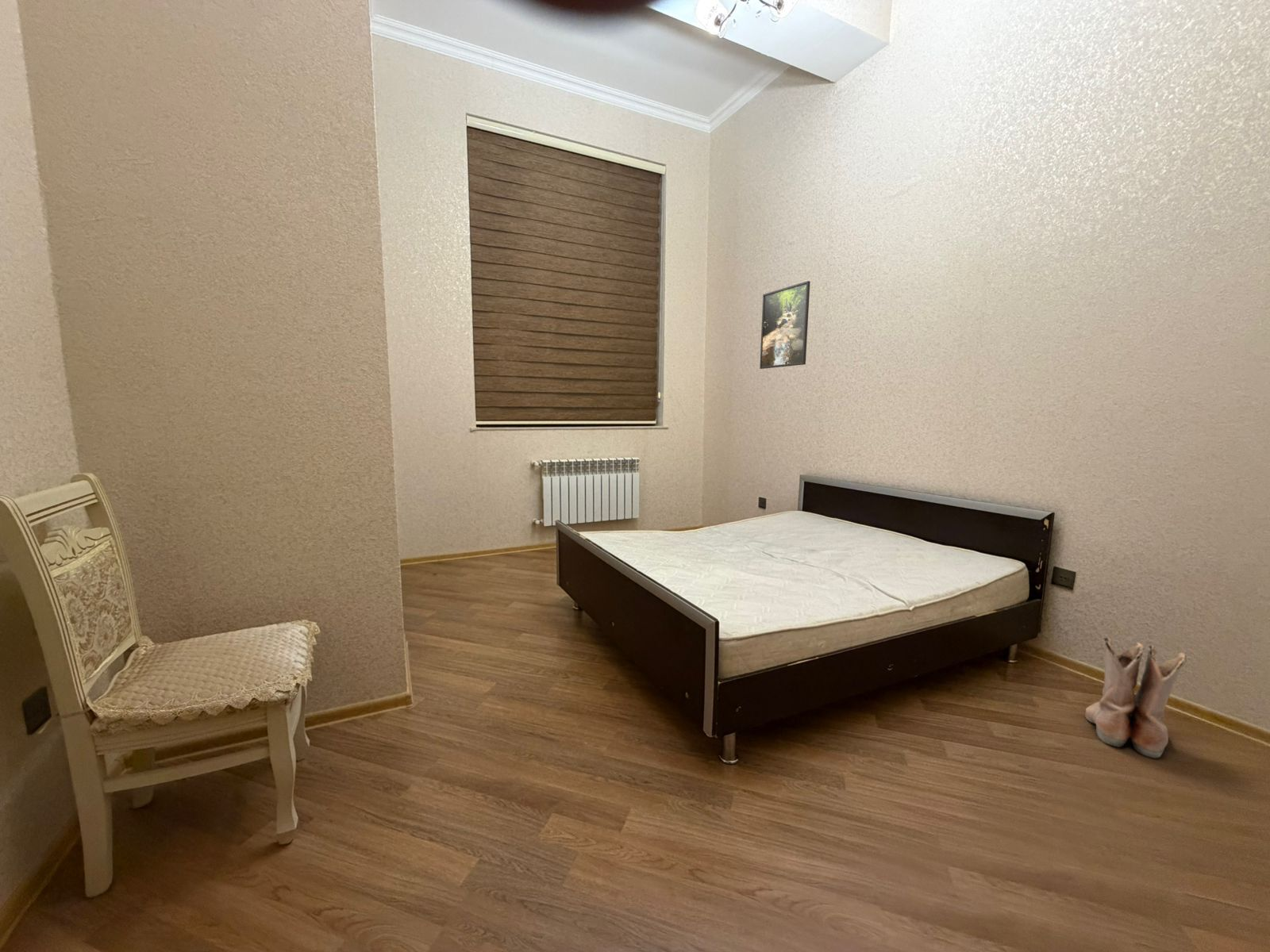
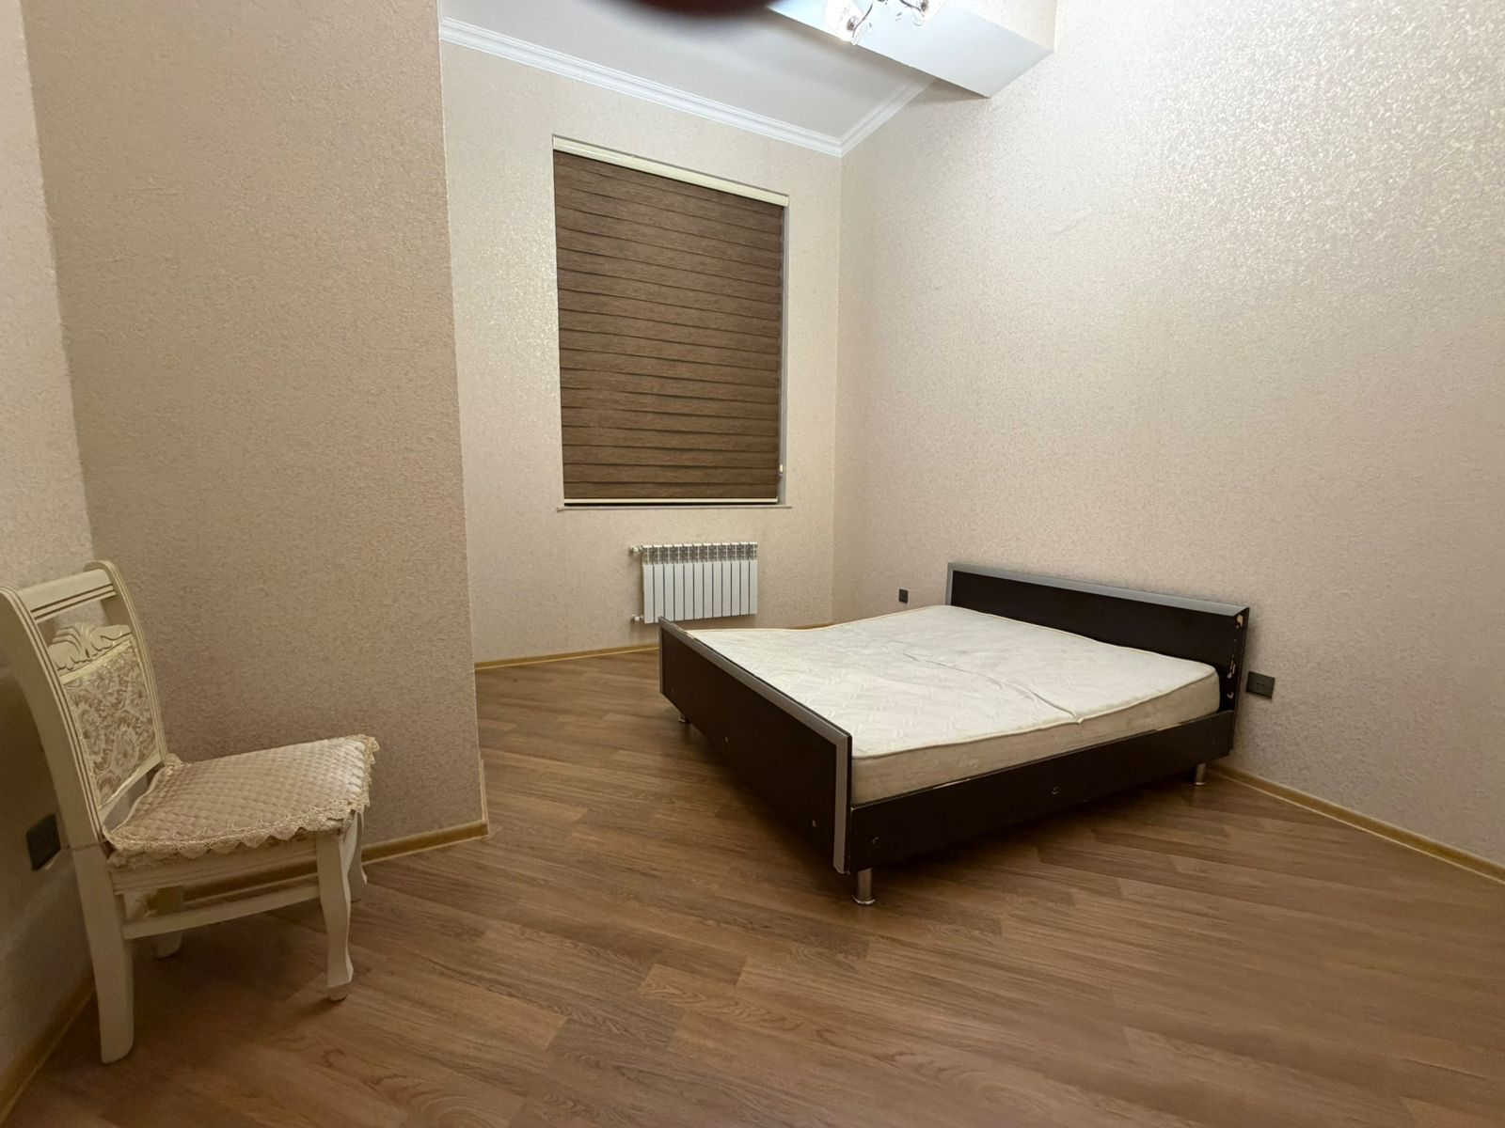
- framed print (783, 328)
- boots (1132, 685)
